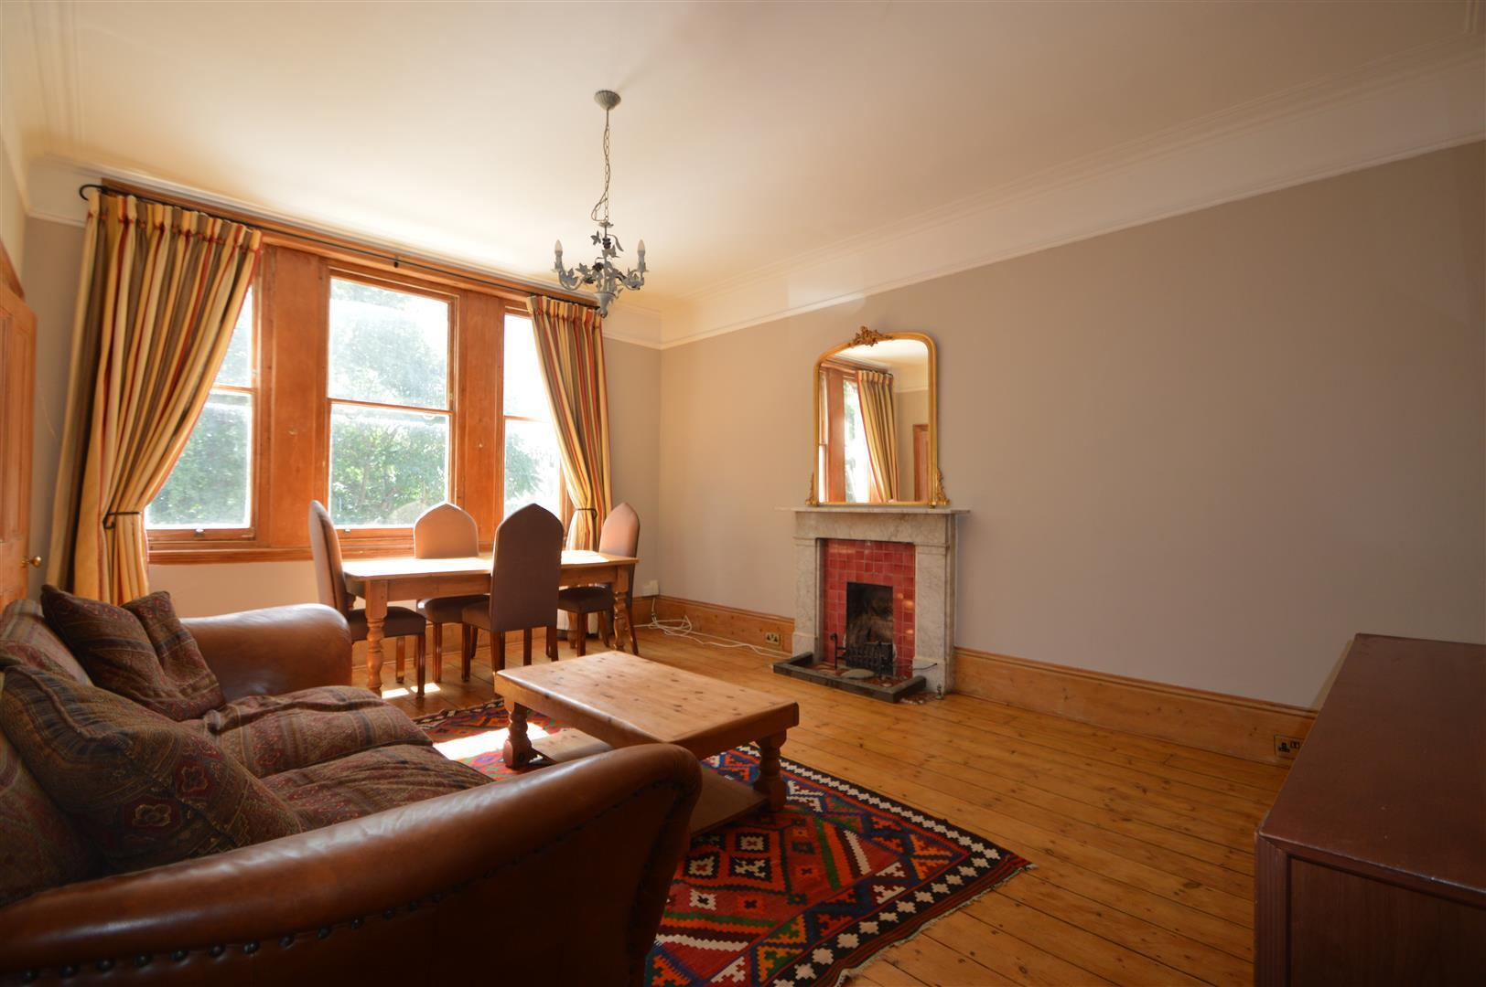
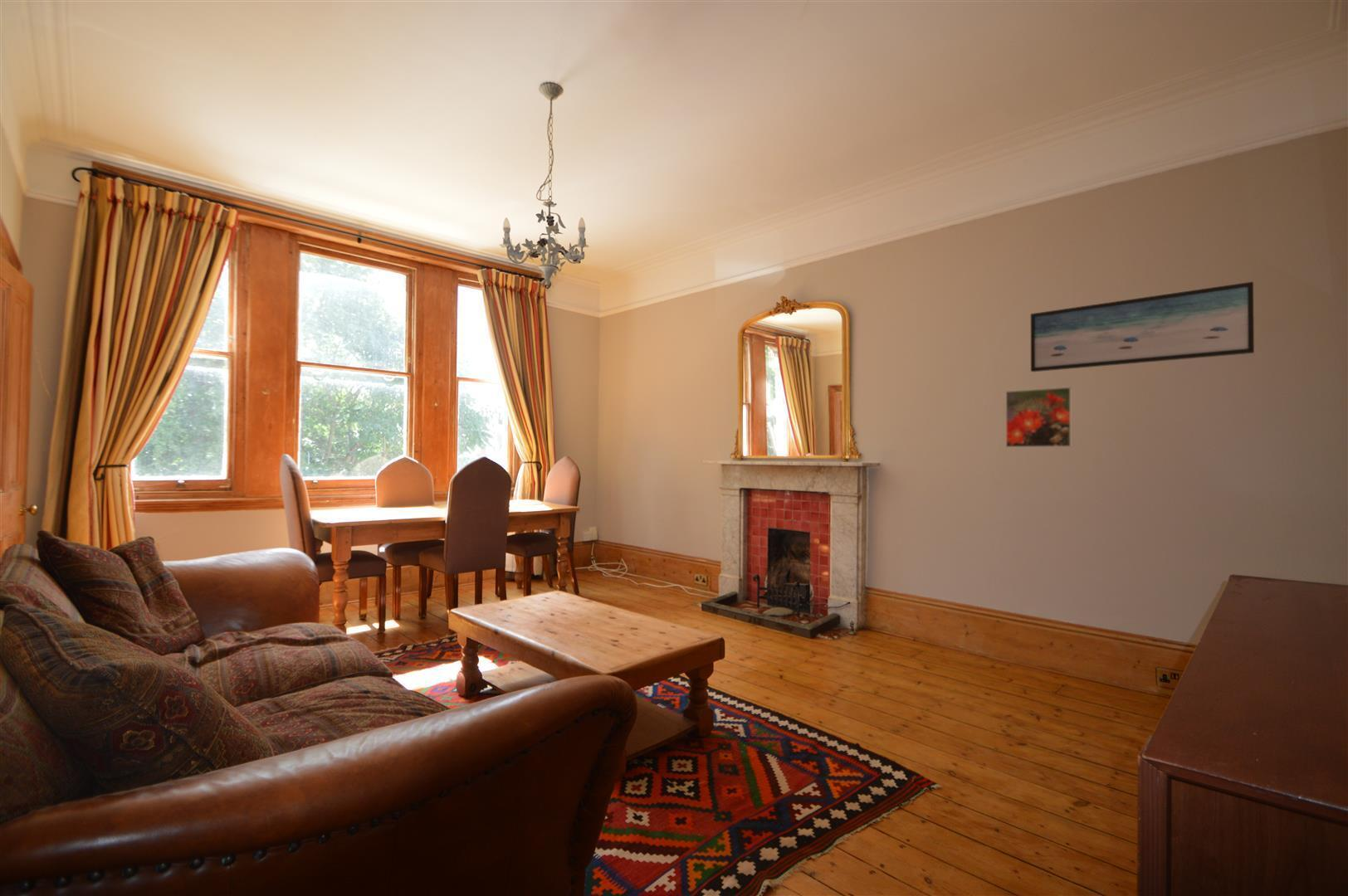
+ wall art (1131, 331)
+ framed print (1038, 418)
